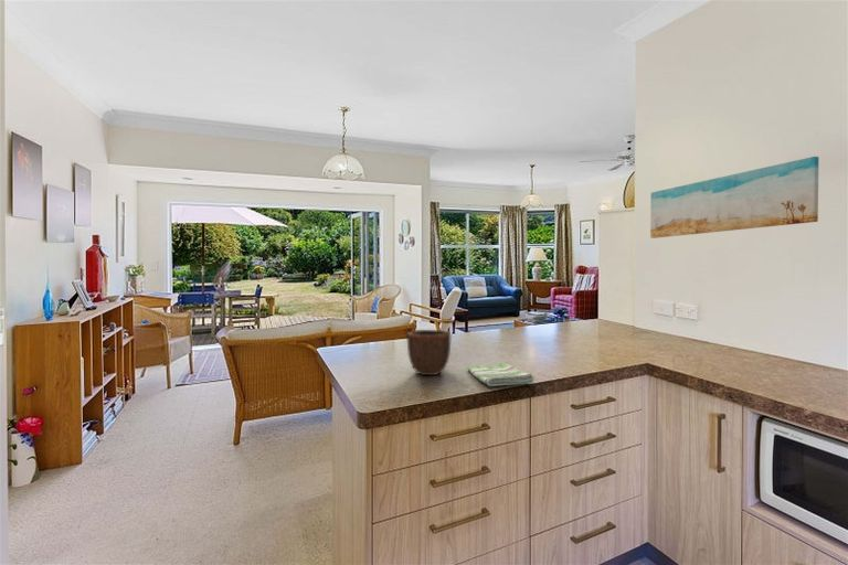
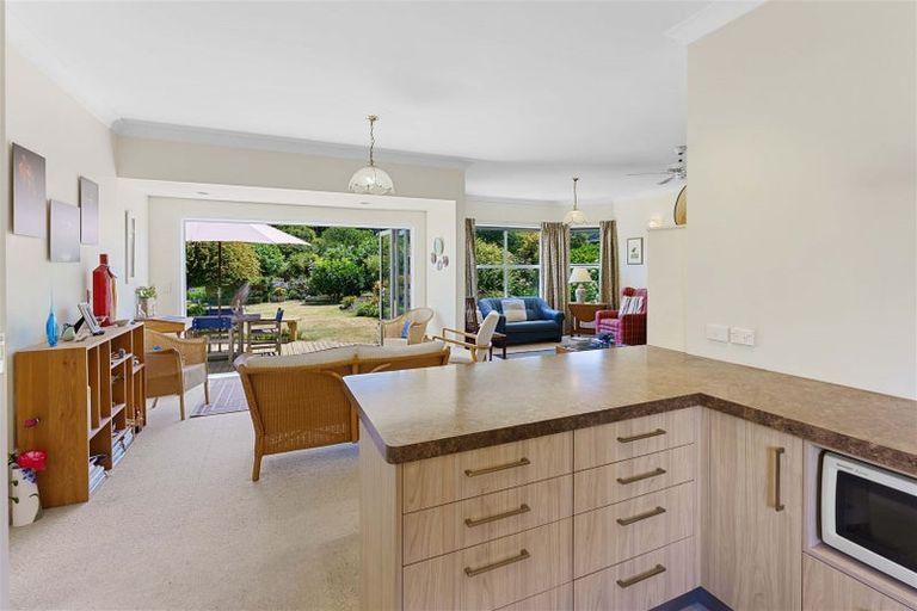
- bowl (428, 352)
- wall art (721, 204)
- dish towel (498, 372)
